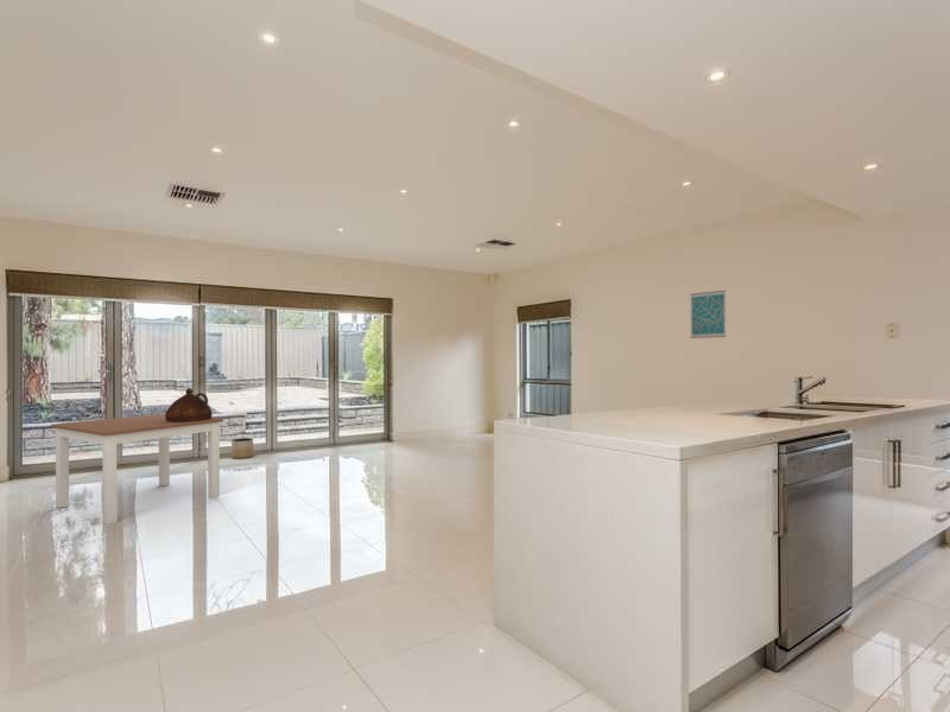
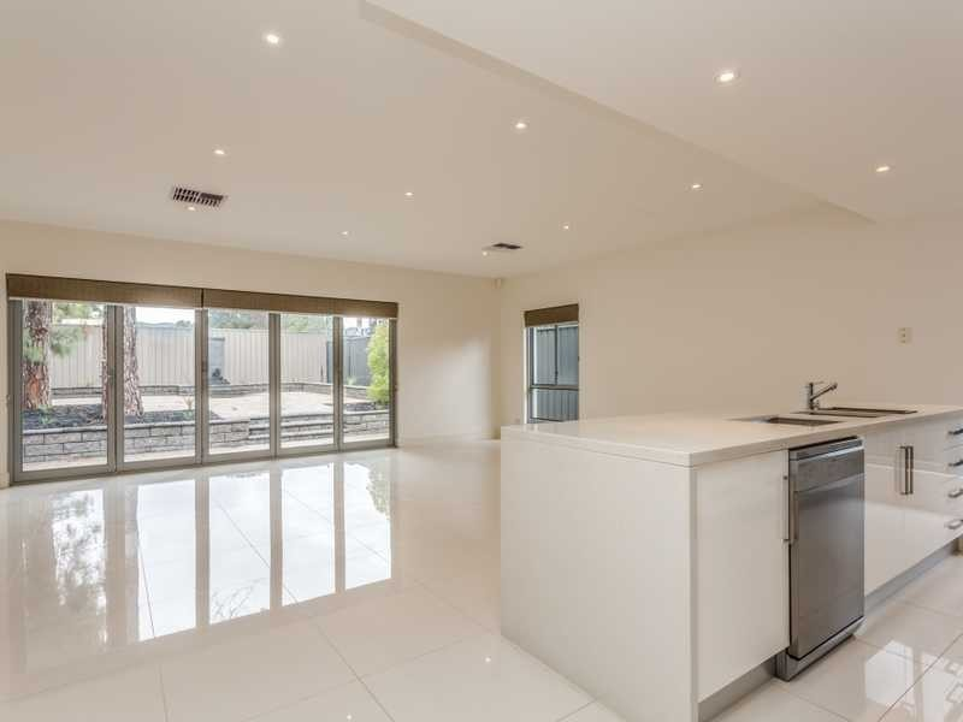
- planter (242, 447)
- ceramic jug (189, 403)
- dining table (159, 460)
- wall art (707, 314)
